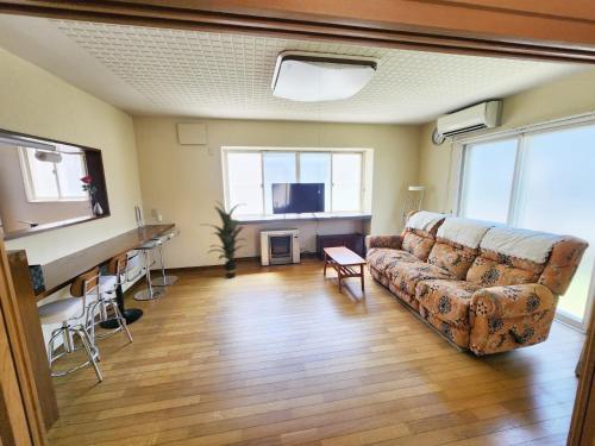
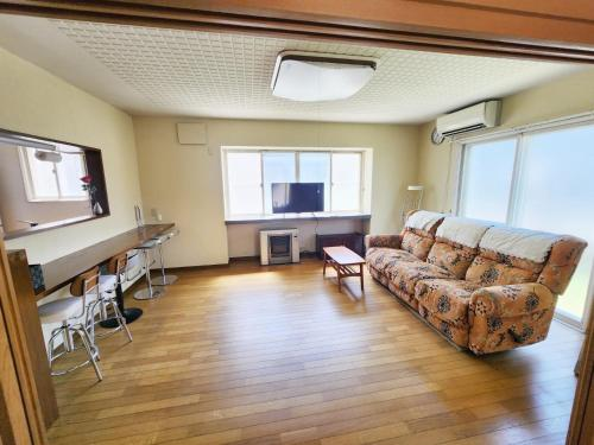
- indoor plant (225, 239)
